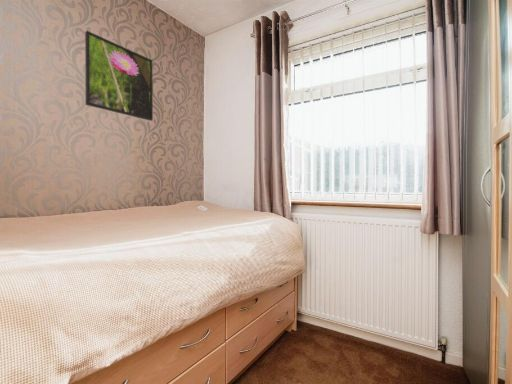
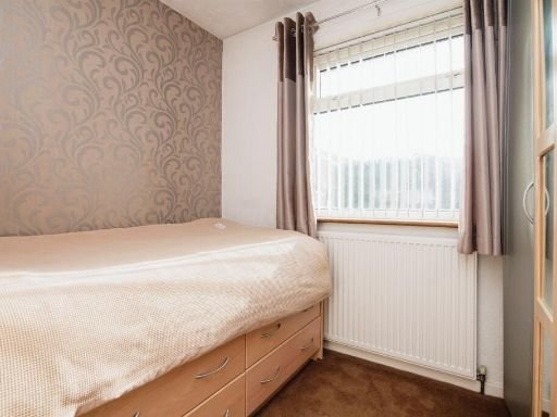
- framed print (122, 80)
